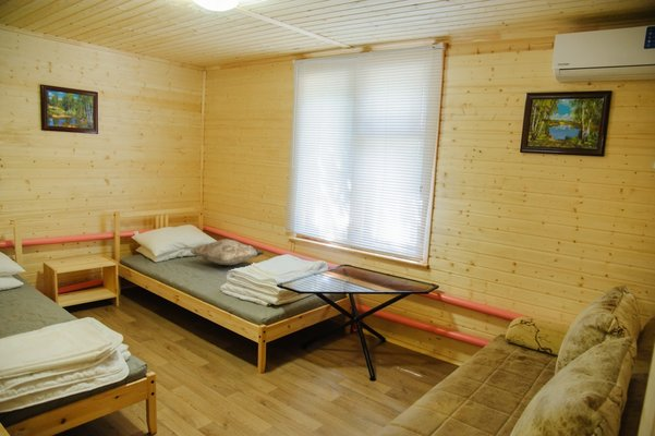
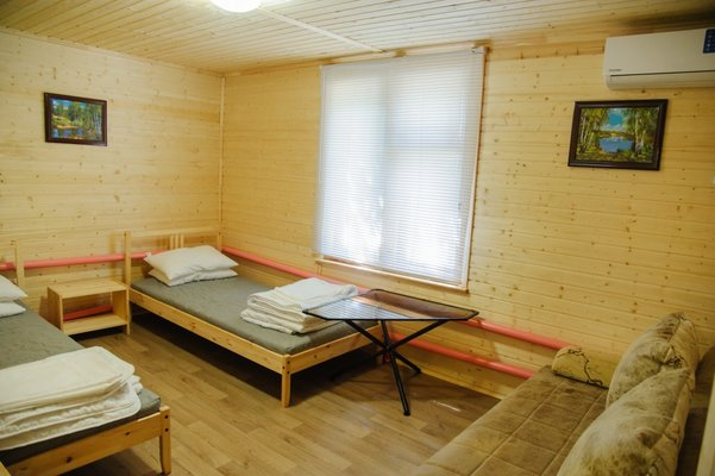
- decorative pillow (227, 252)
